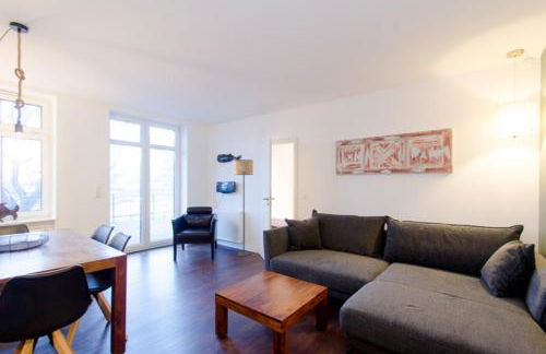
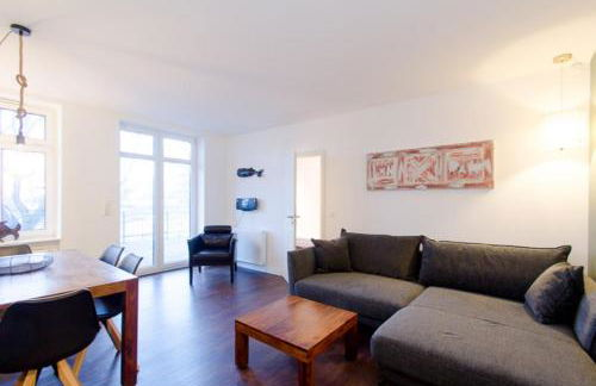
- floor lamp (244, 206)
